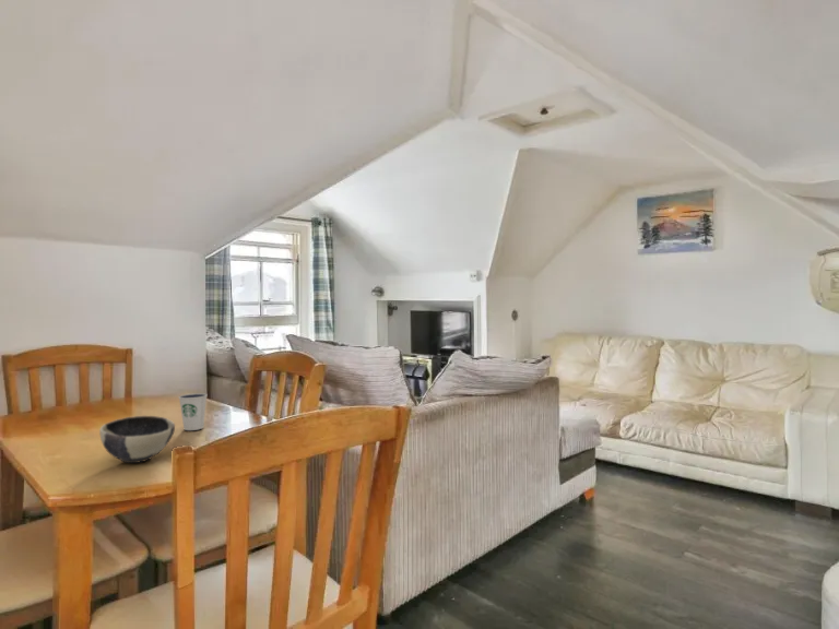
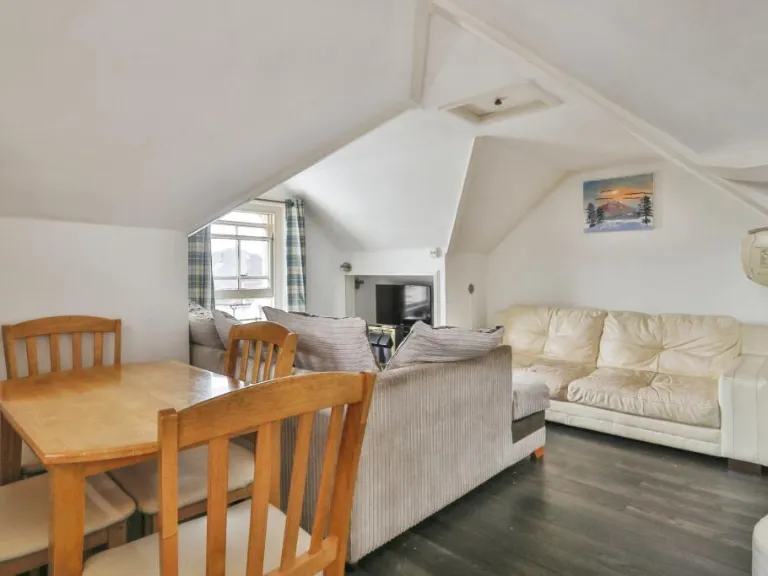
- dixie cup (193, 412)
- bowl (138, 440)
